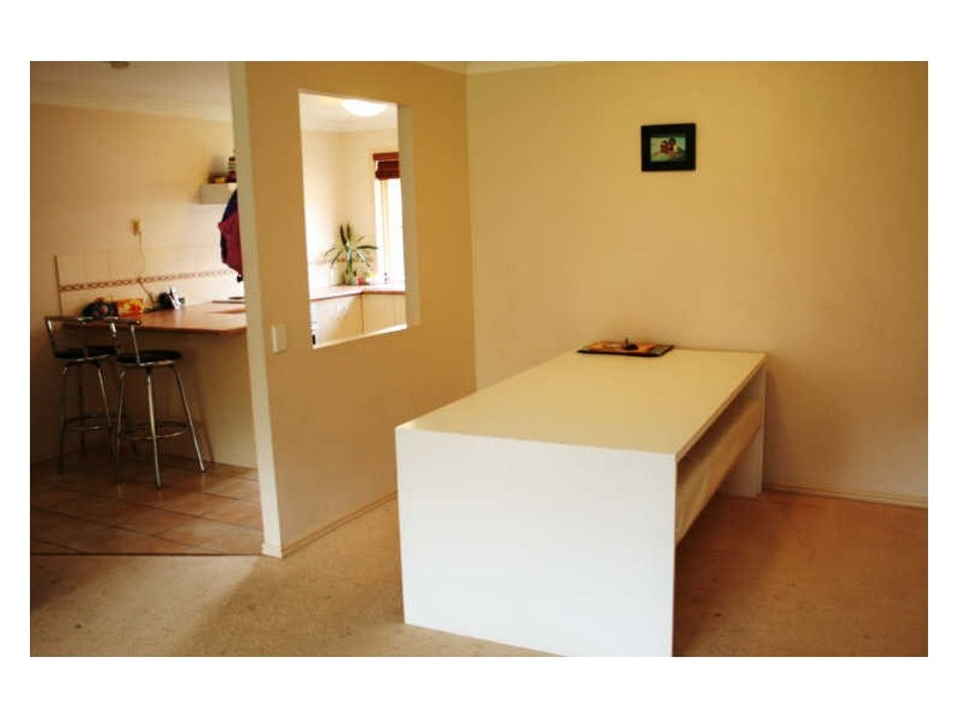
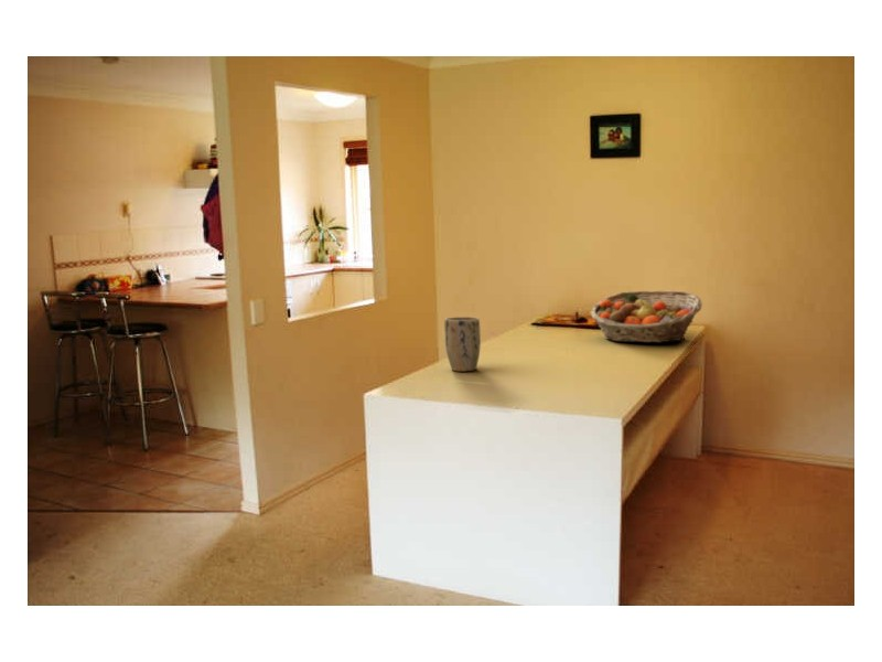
+ plant pot (462, 343)
+ fruit basket (645, 316)
